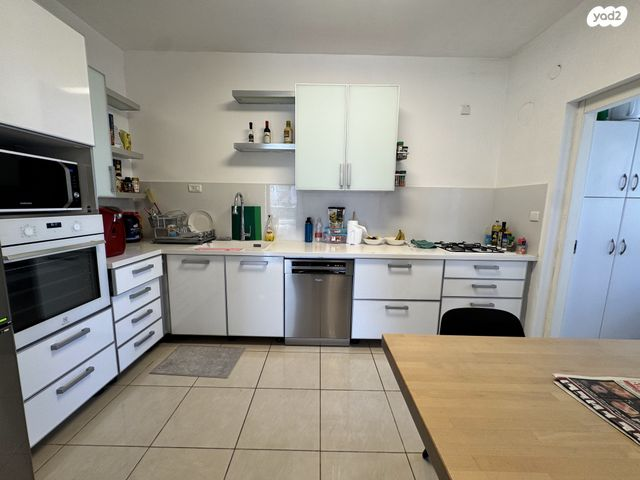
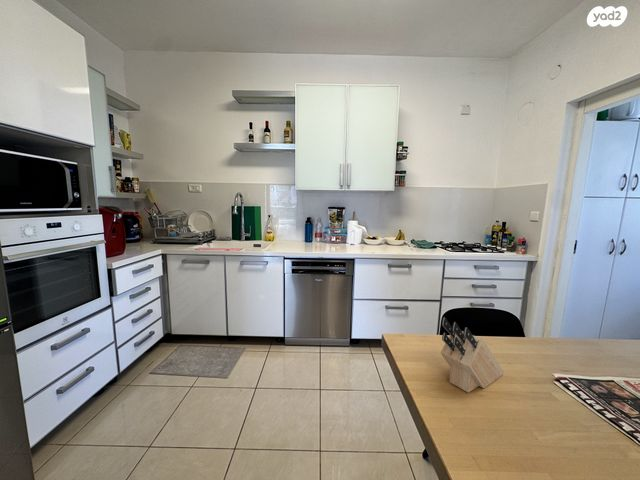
+ knife block (471, 348)
